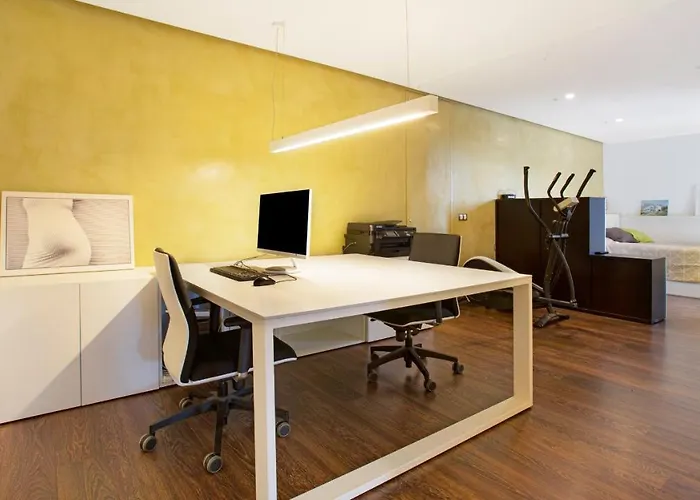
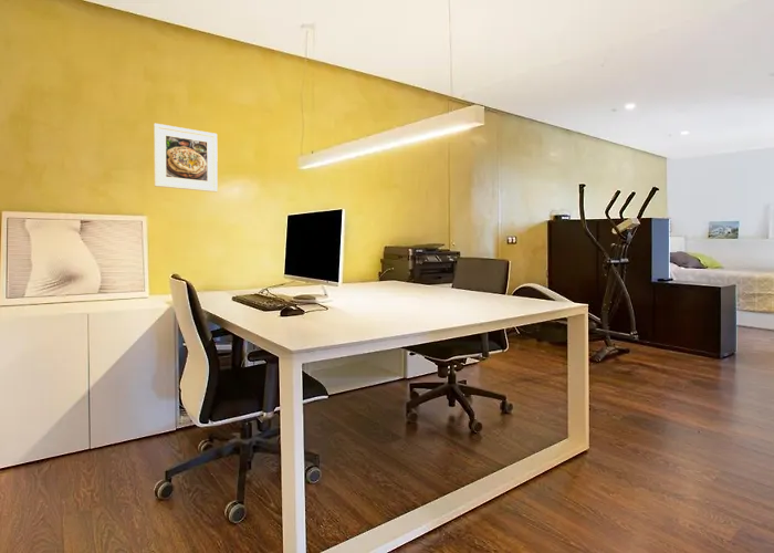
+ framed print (187, 158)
